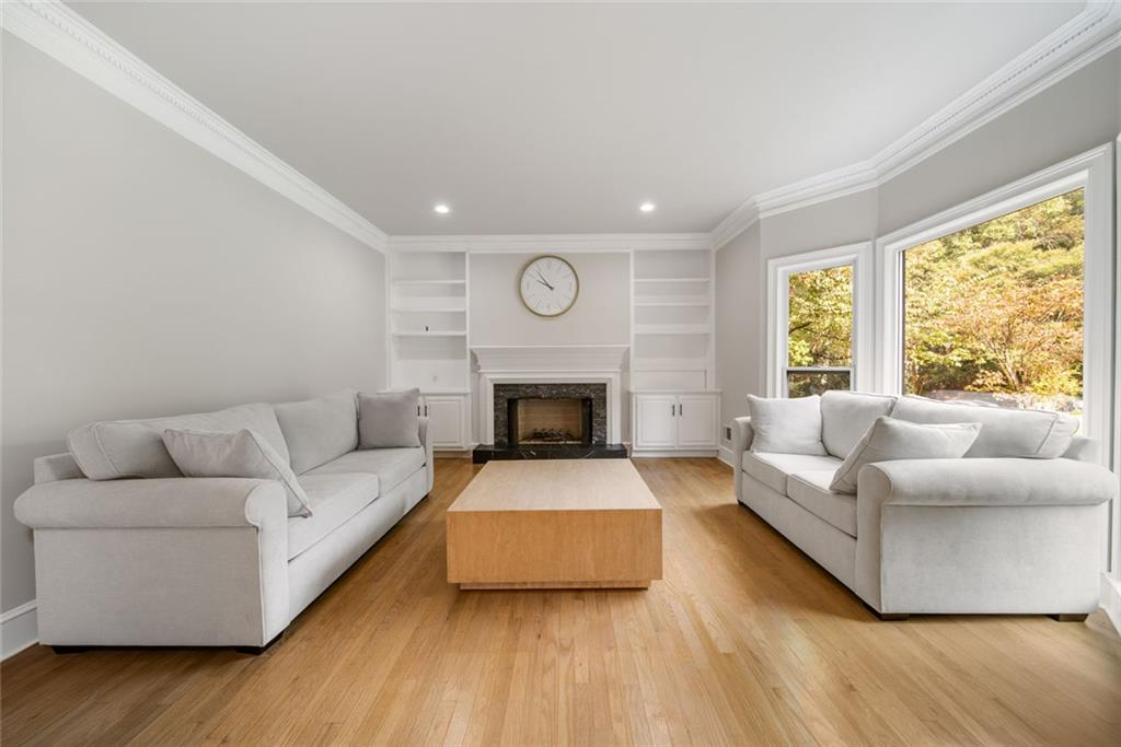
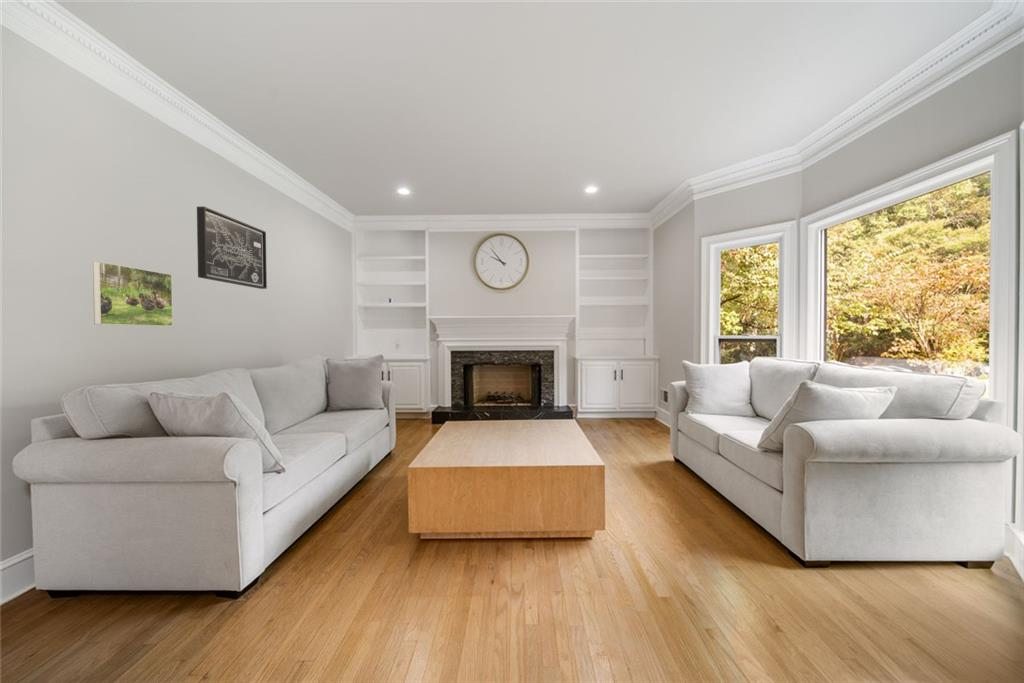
+ wall art (235, 252)
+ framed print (136, 297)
